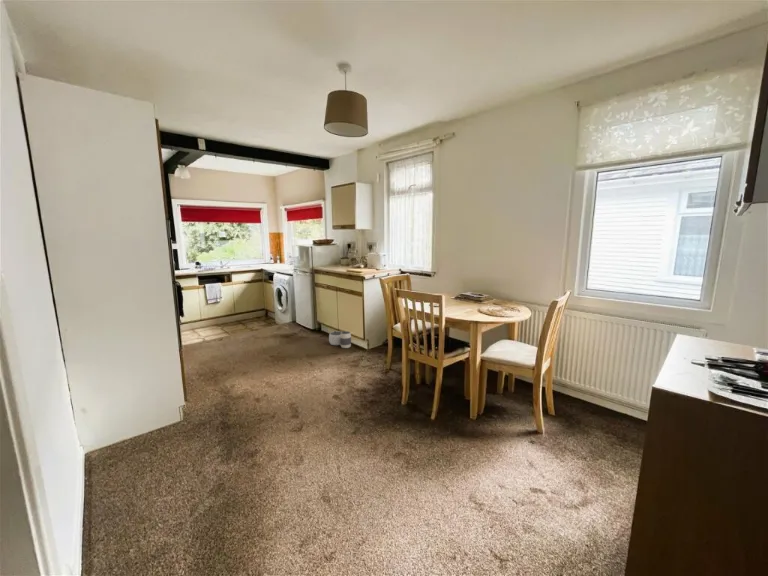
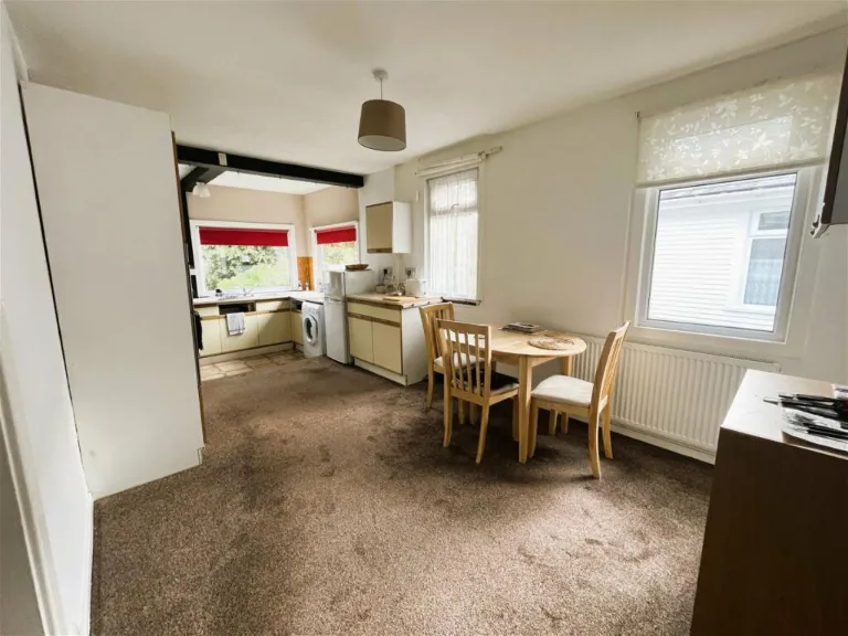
- waste basket (340, 337)
